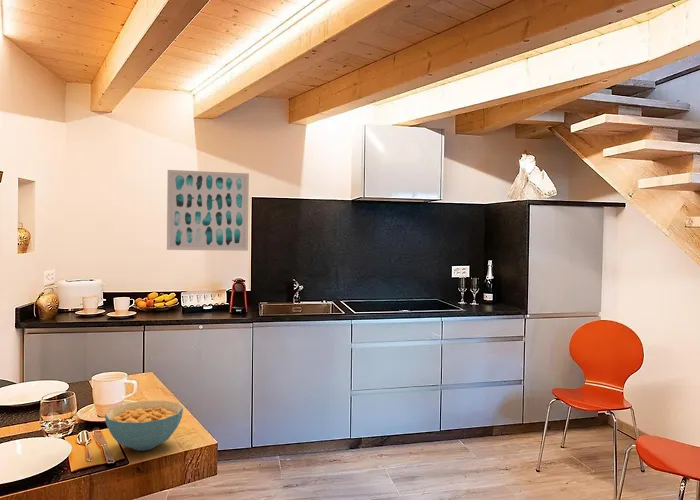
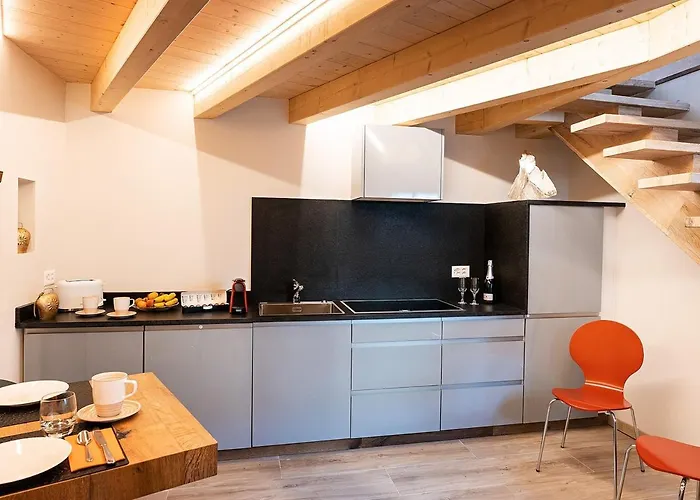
- wall art (208, 211)
- cereal bowl (144, 428)
